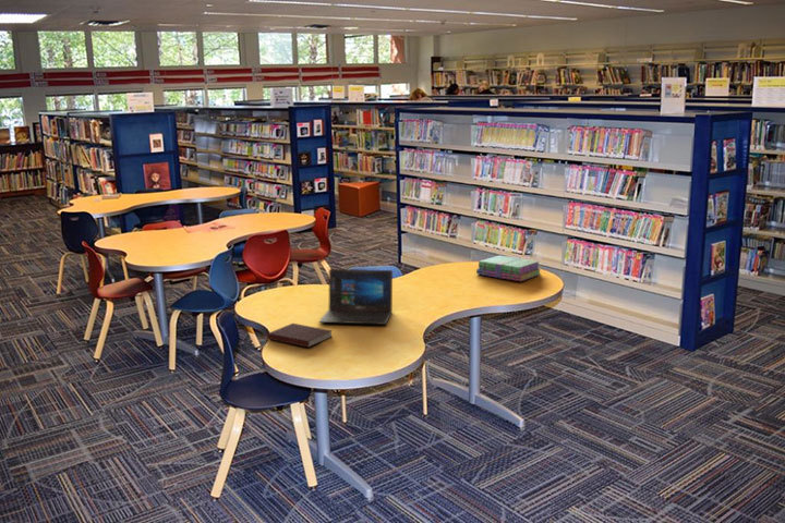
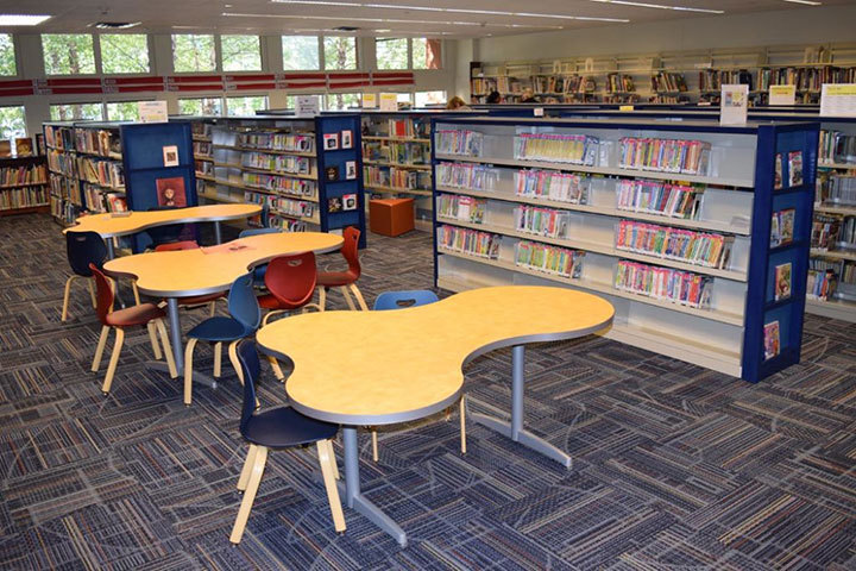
- stack of books (508, 267)
- notebook (300, 335)
- laptop (357, 295)
